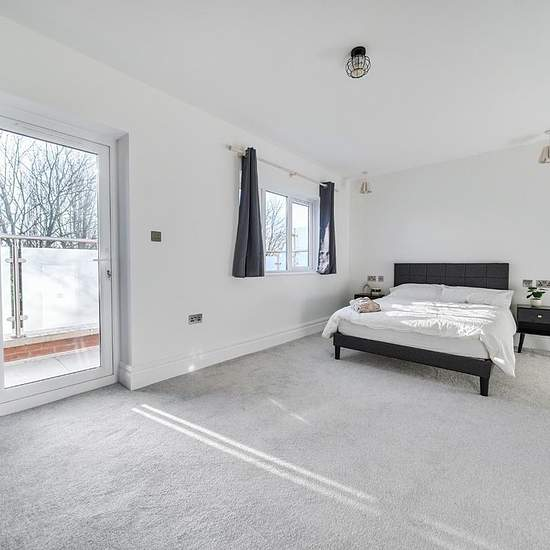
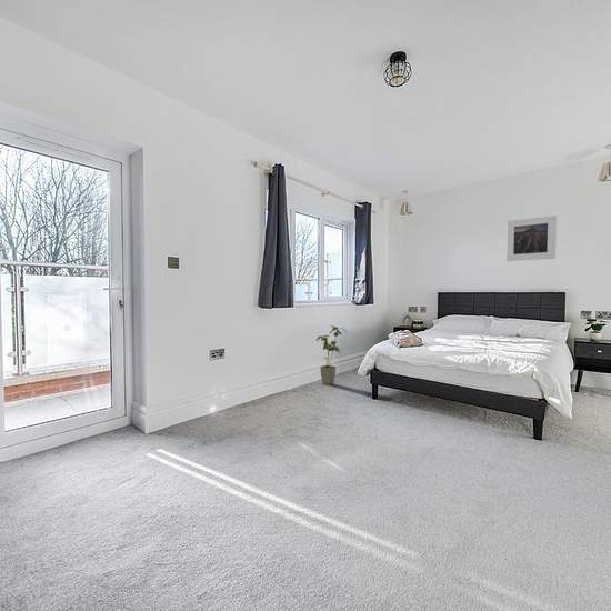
+ house plant (331, 354)
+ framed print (530, 239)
